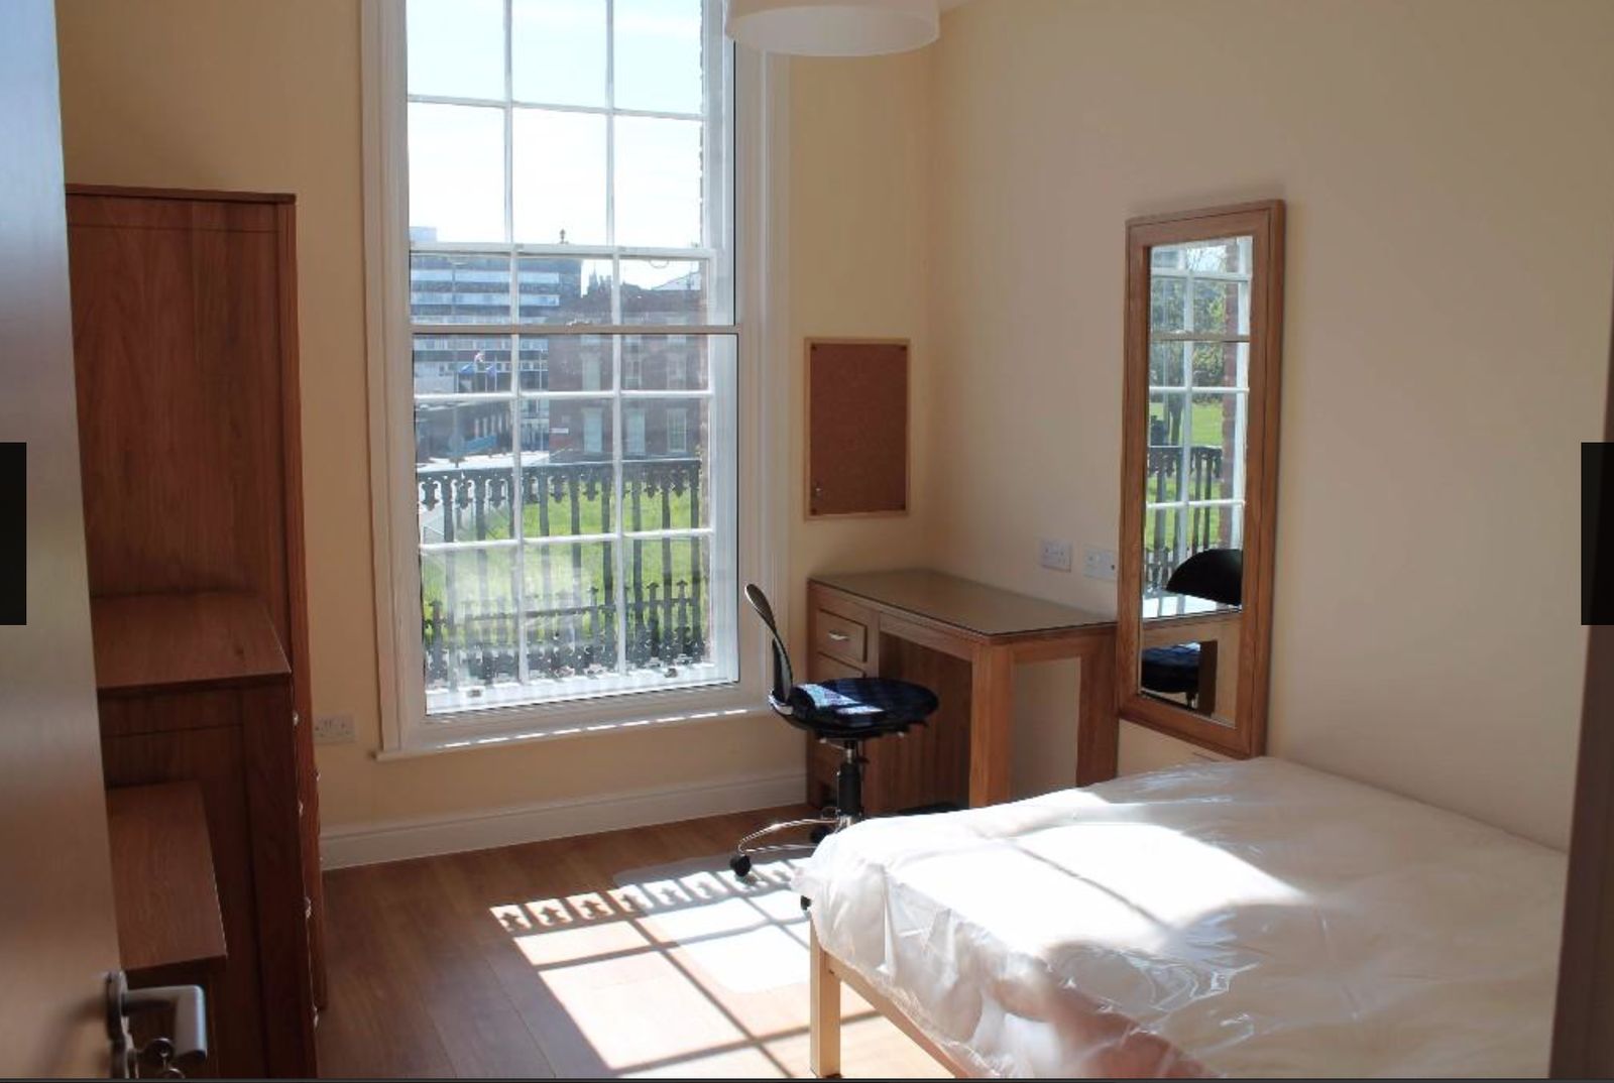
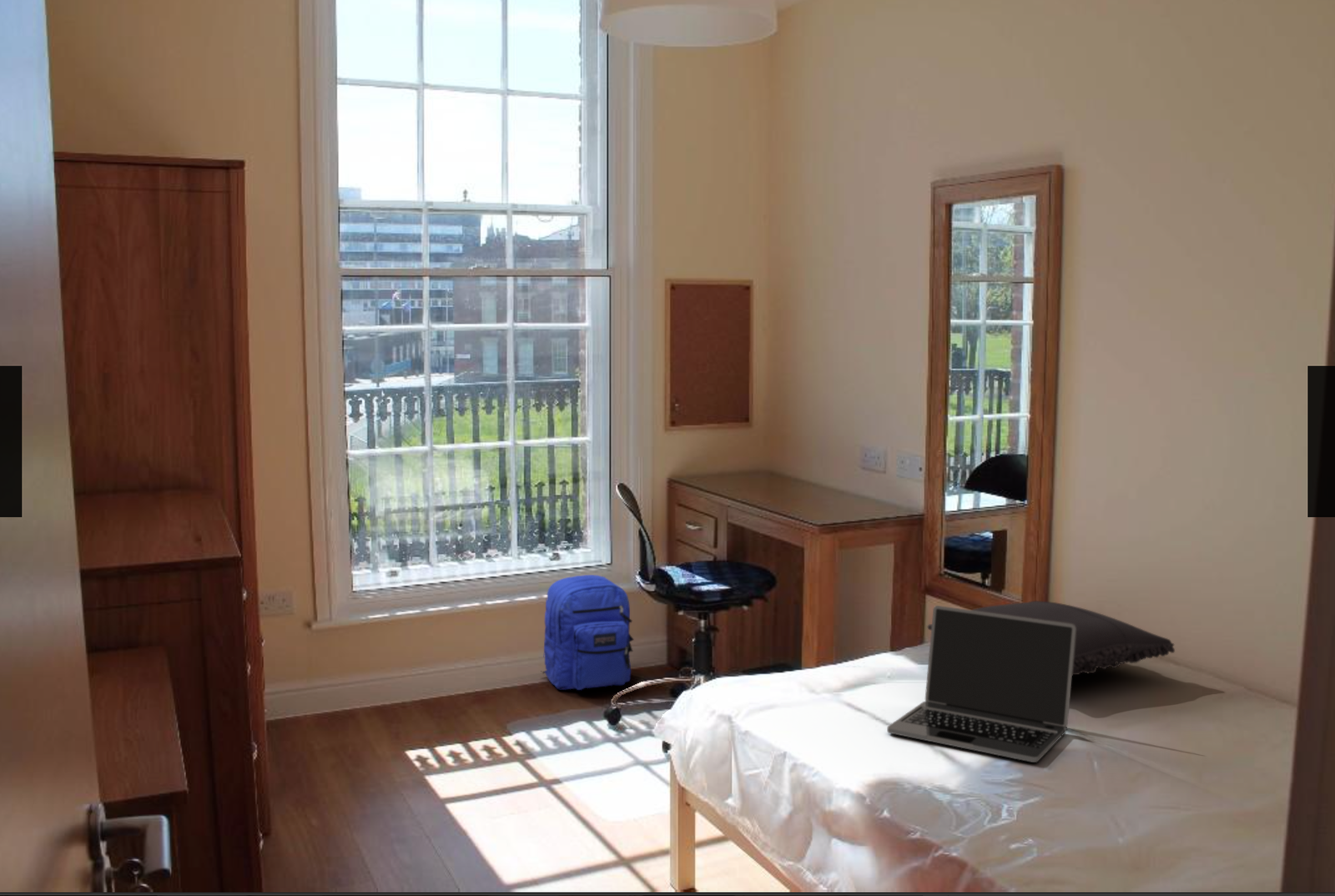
+ pillow (1050, 621)
+ backpack (593, 631)
+ laptop (981, 678)
